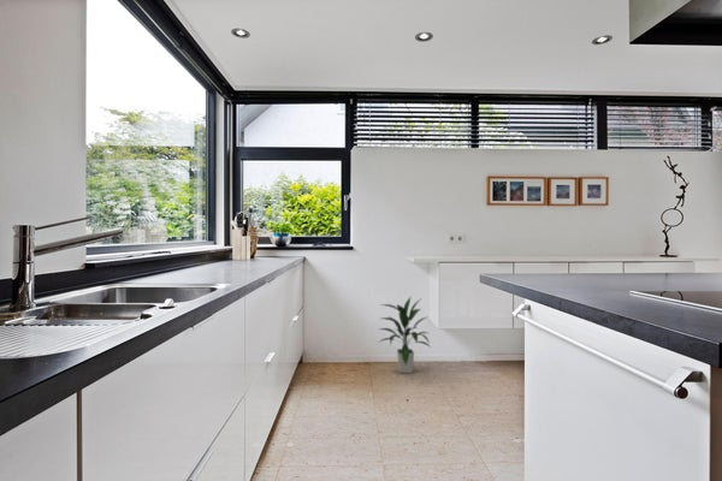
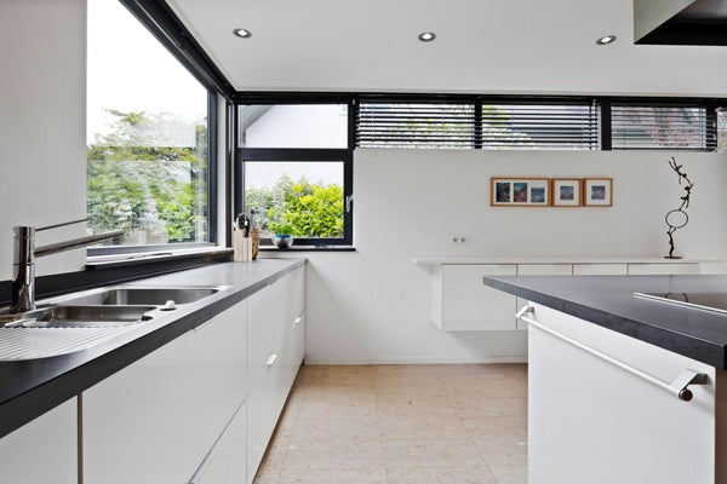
- indoor plant (404, 333)
